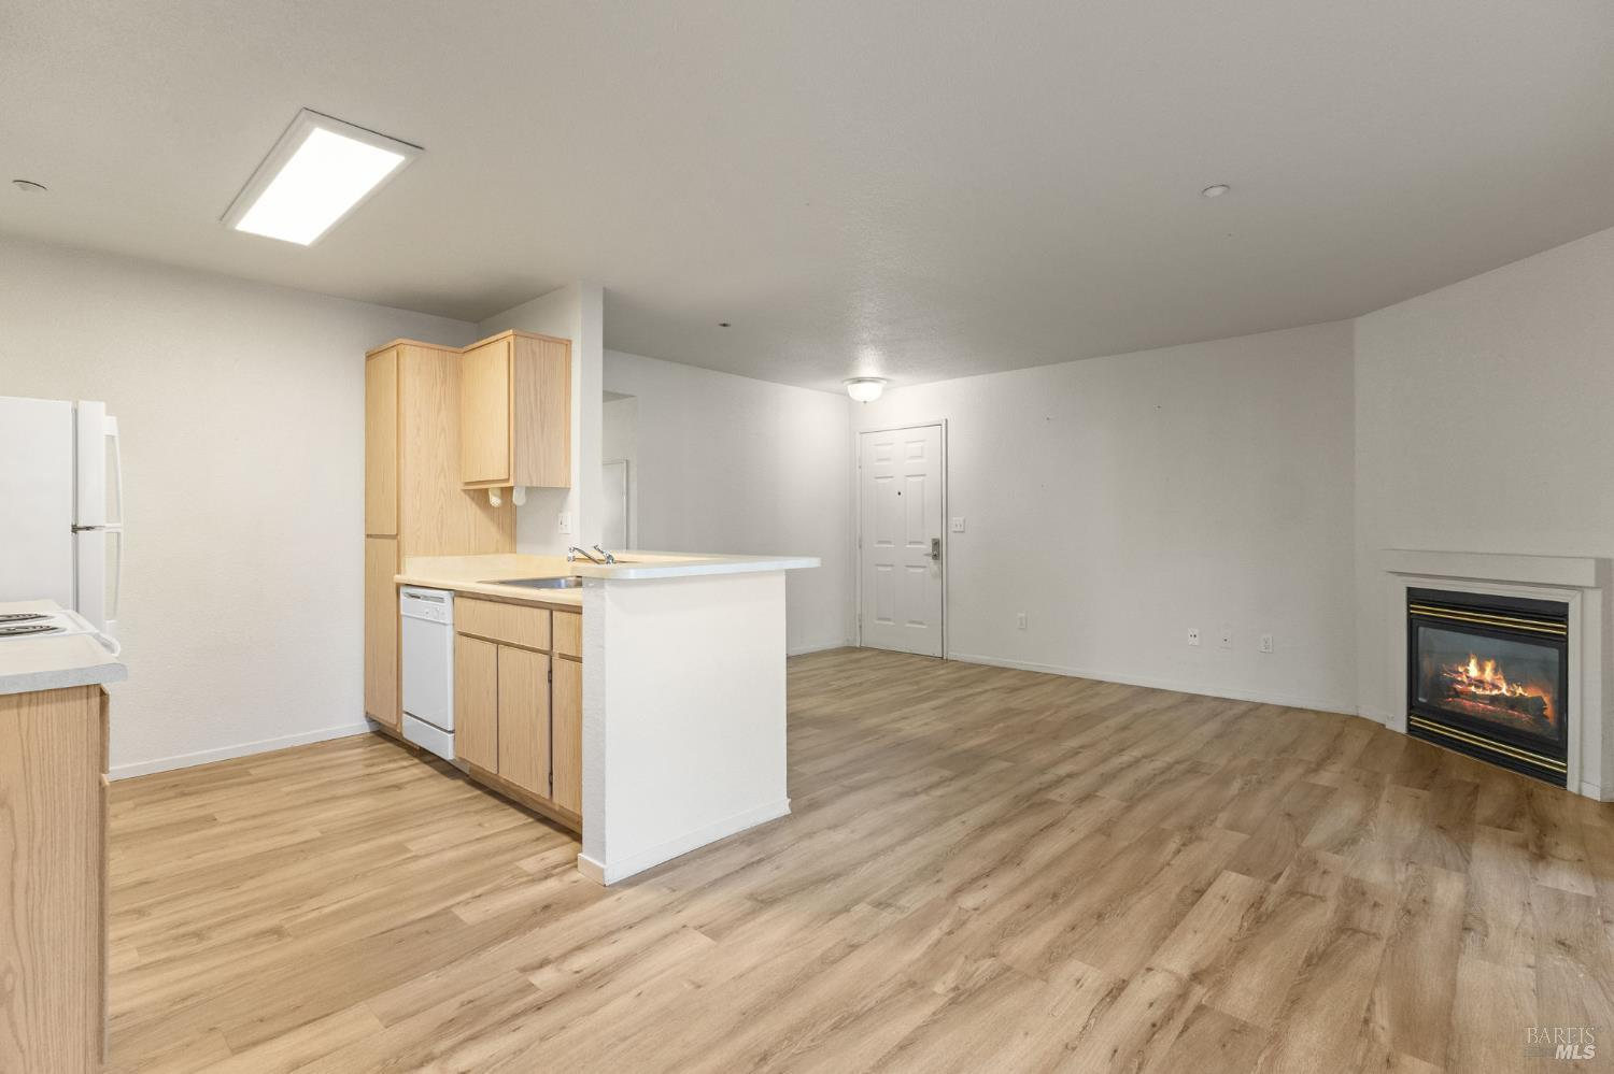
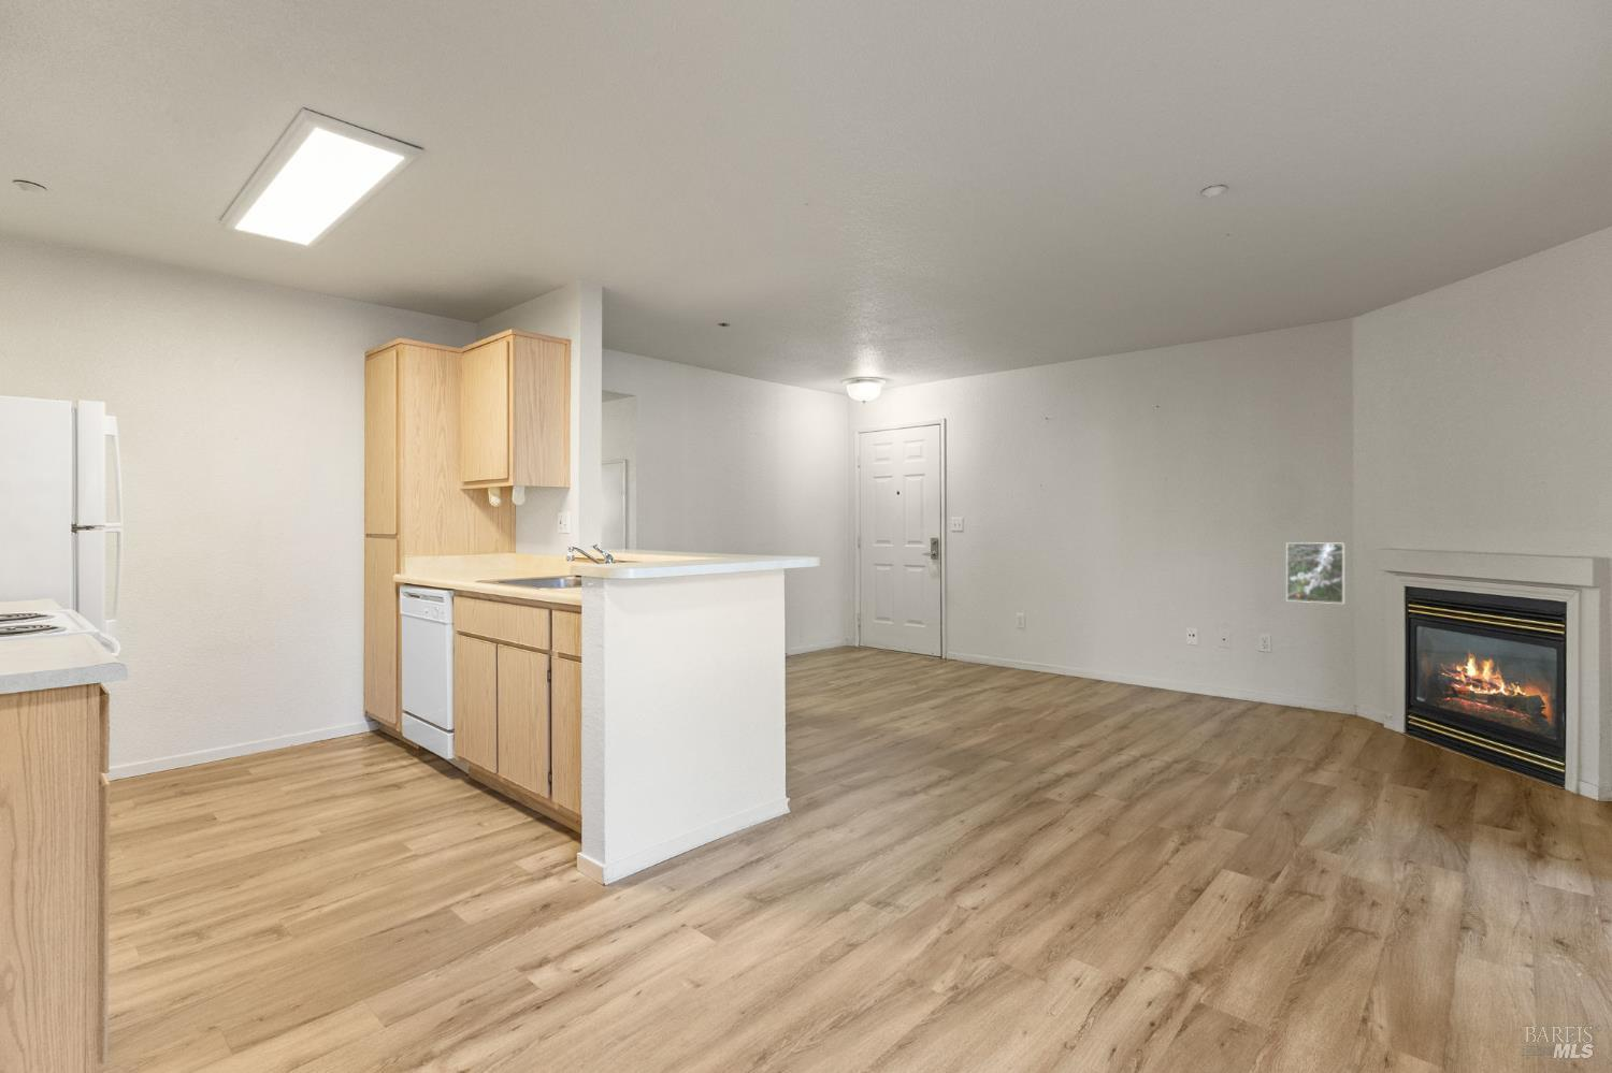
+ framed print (1314, 572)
